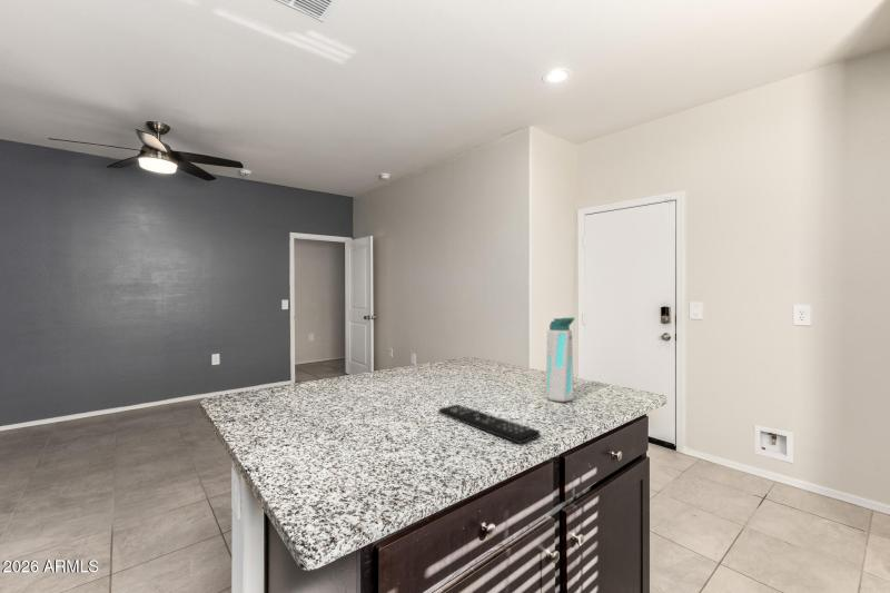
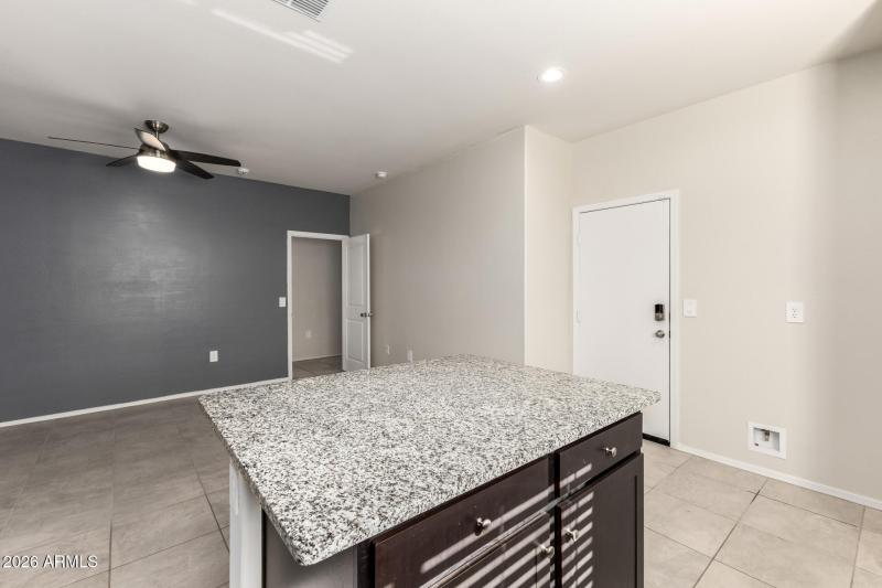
- water bottle (561, 358)
- remote control (484, 421)
